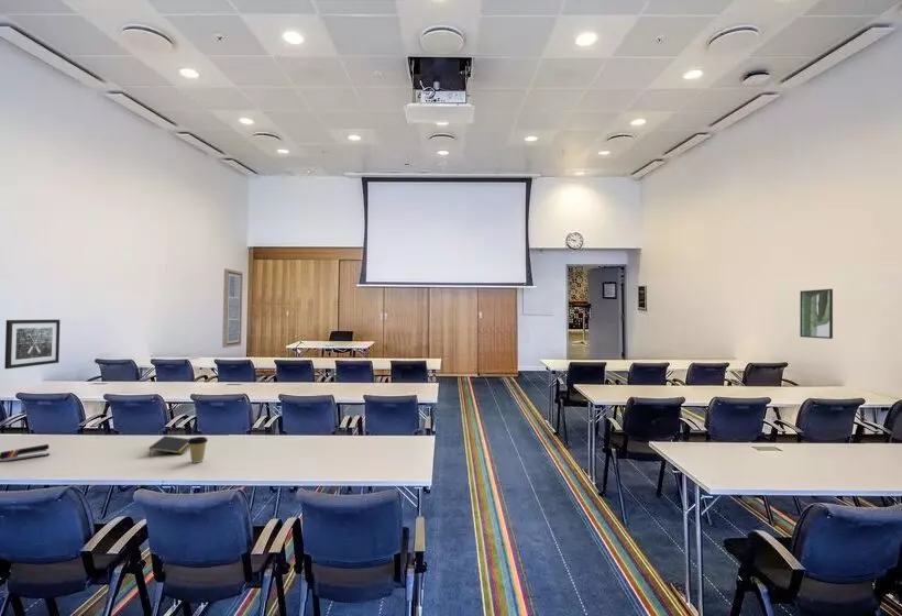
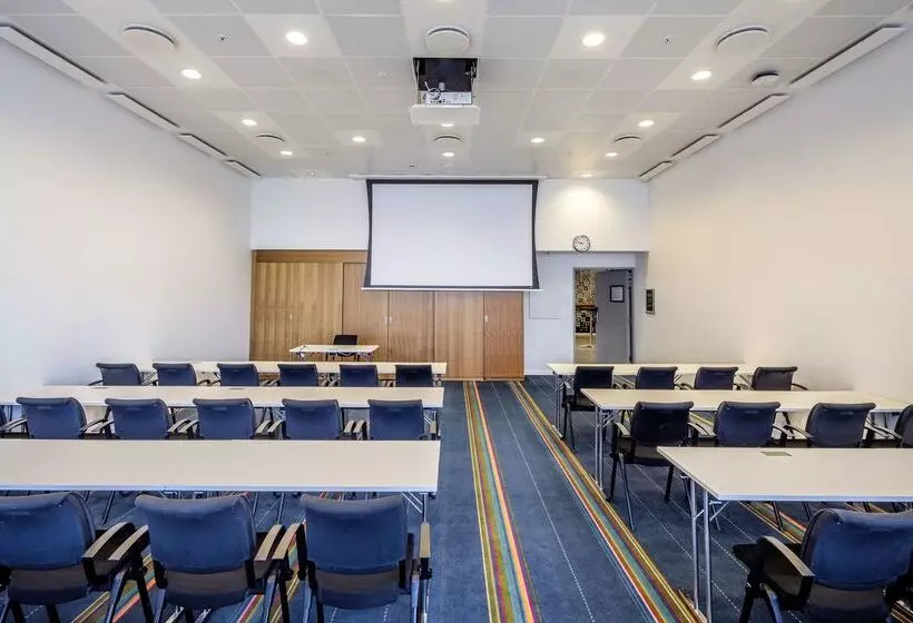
- coffee cup (197, 449)
- stapler (24, 452)
- wall art (232, 308)
- notepad (173, 444)
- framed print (815, 314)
- wall art (33, 342)
